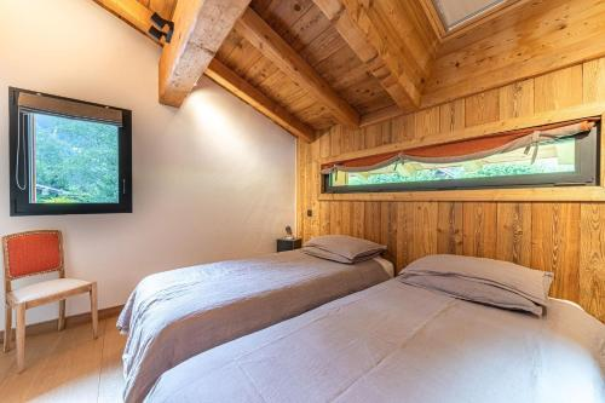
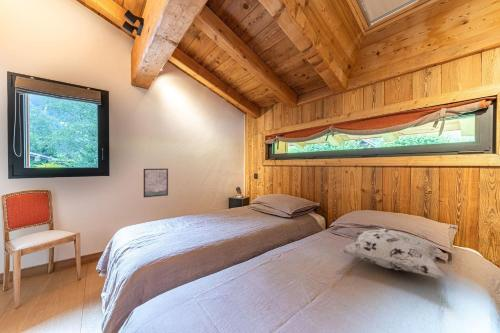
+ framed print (156, 182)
+ decorative pillow (390, 248)
